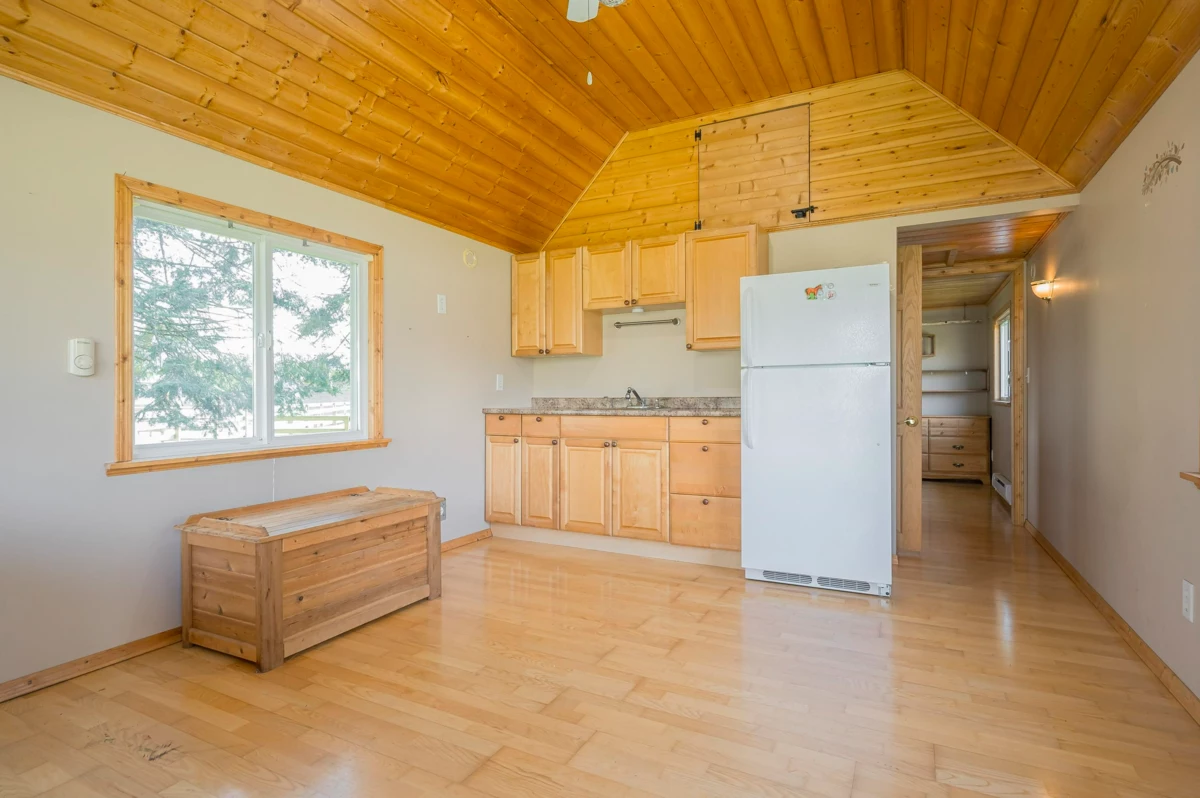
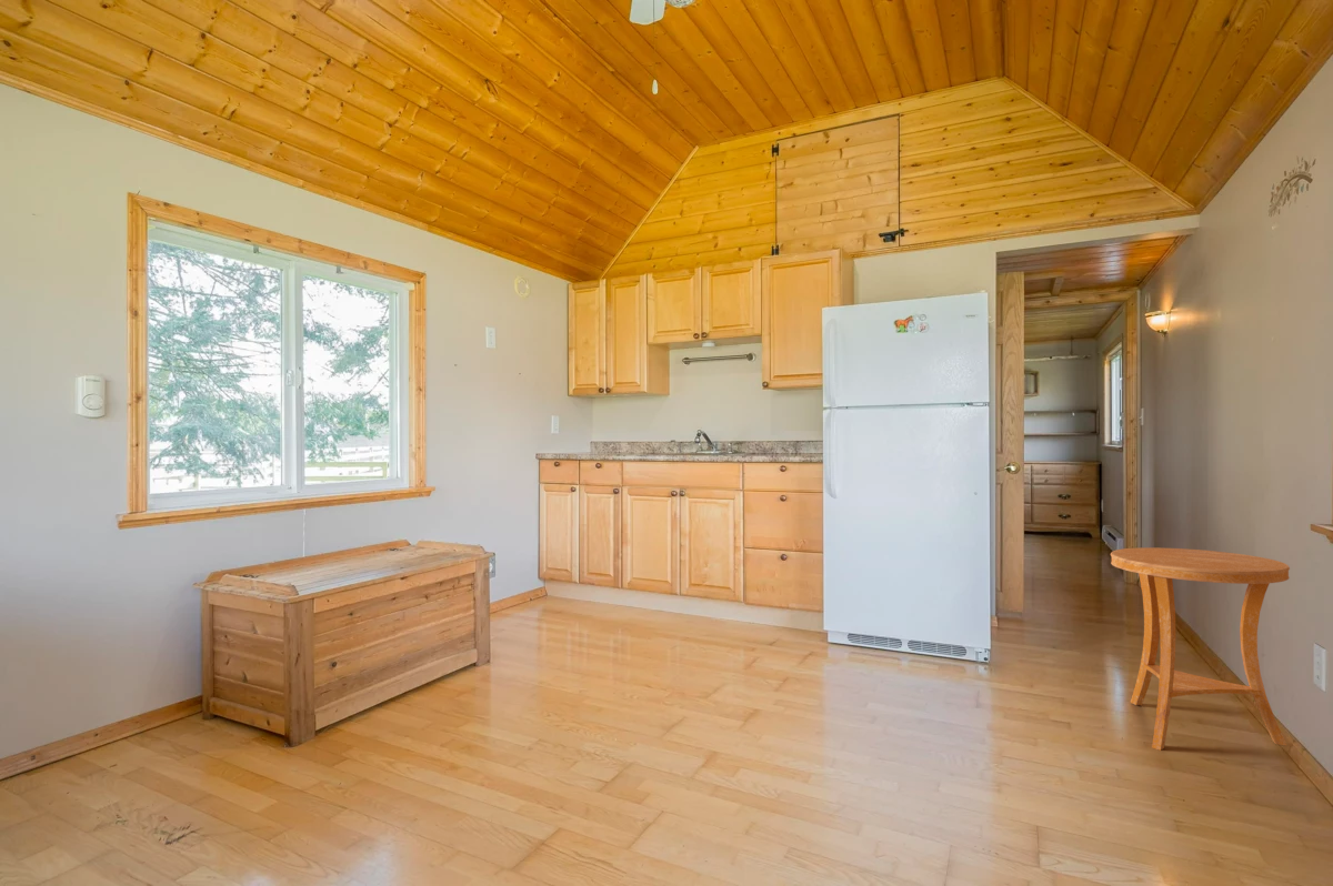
+ side table (1174, 645)
